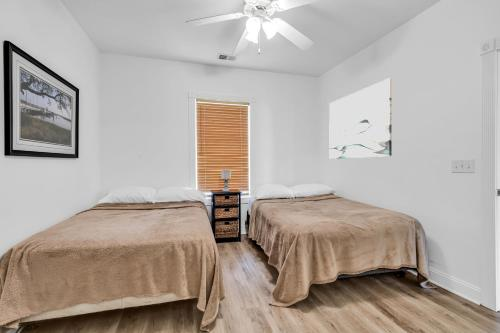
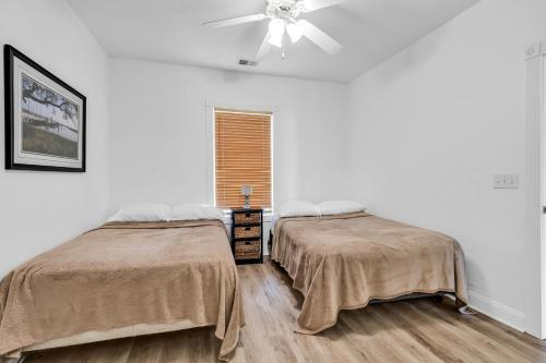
- wall art (355, 125)
